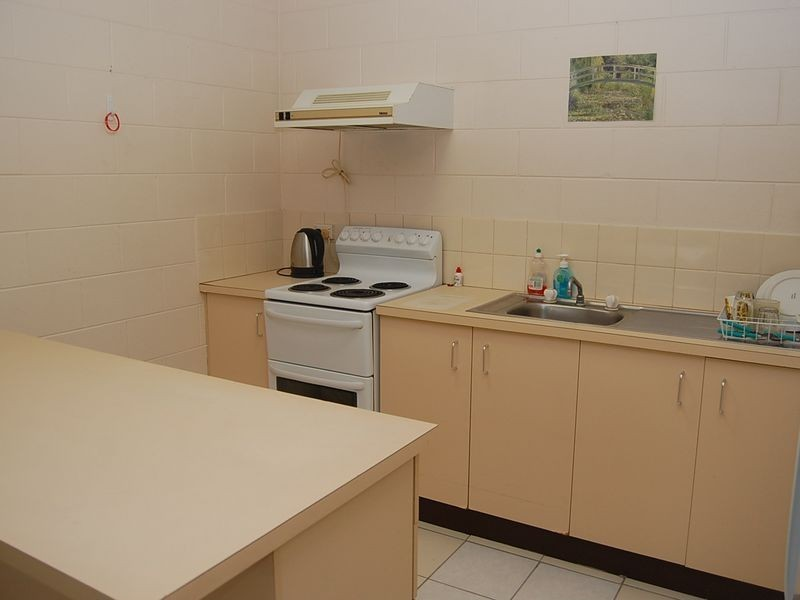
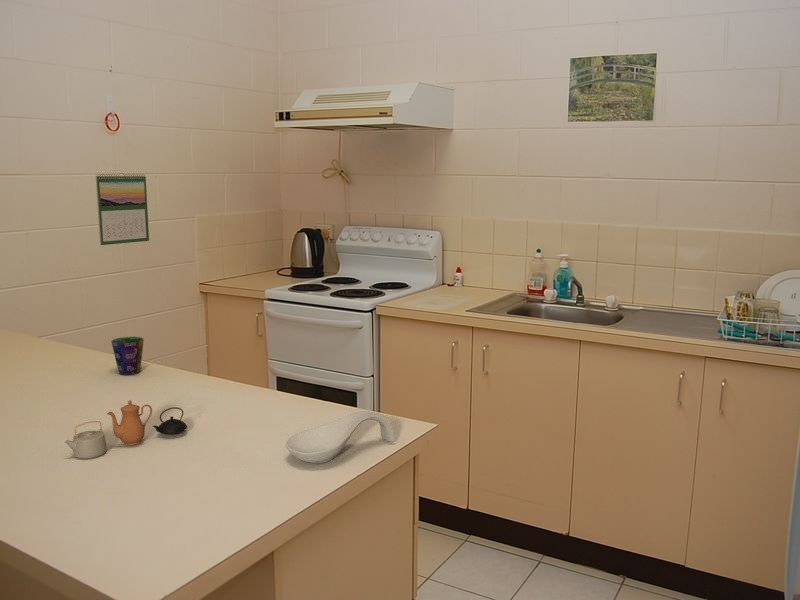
+ cup (130, 357)
+ teapot (128, 422)
+ calendar (123, 208)
+ spoon rest (341, 434)
